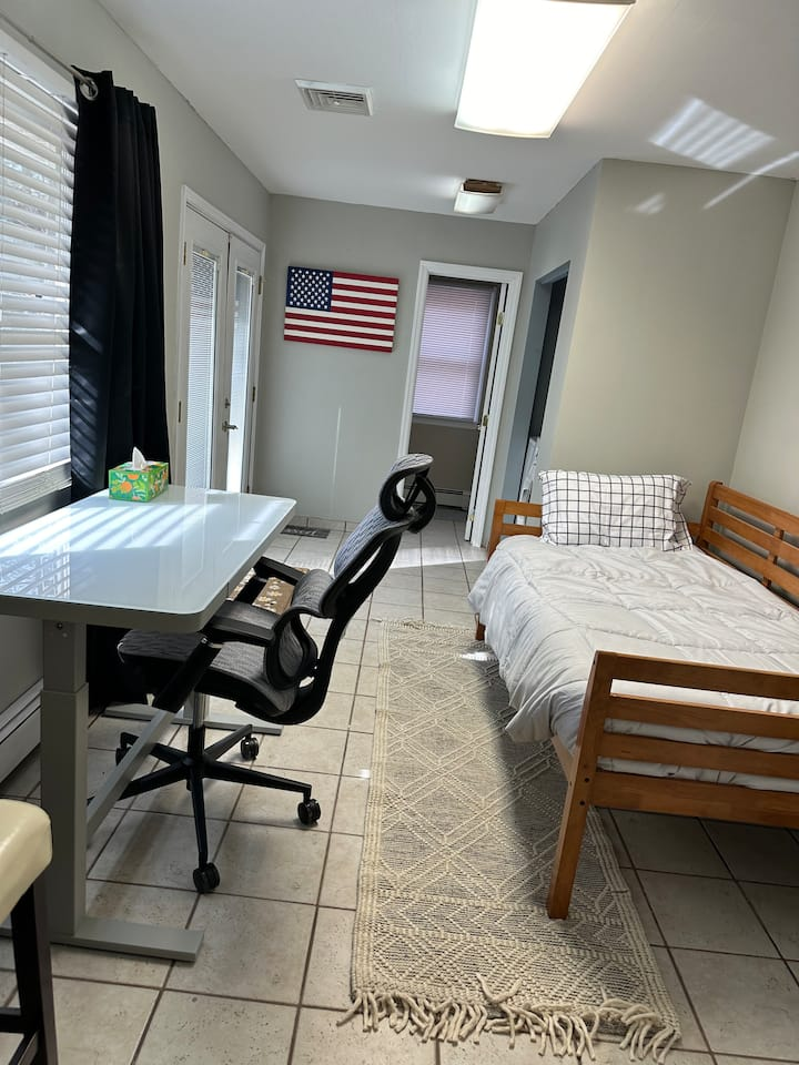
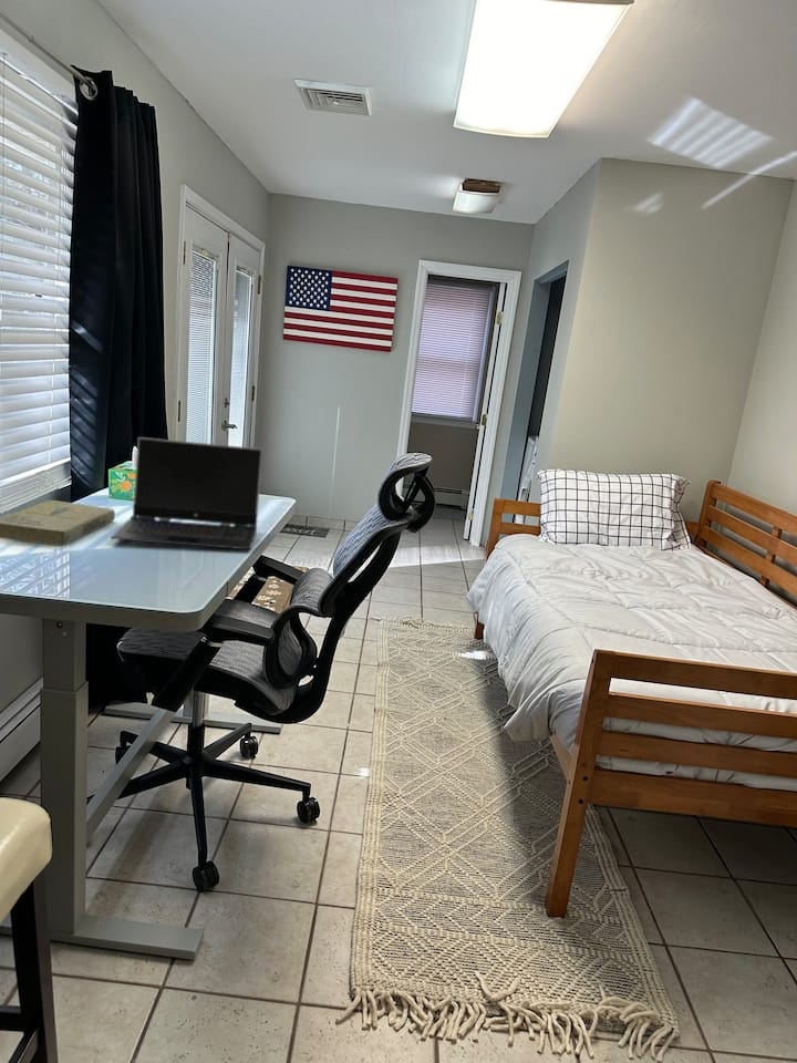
+ laptop computer (192, 493)
+ book (56, 520)
